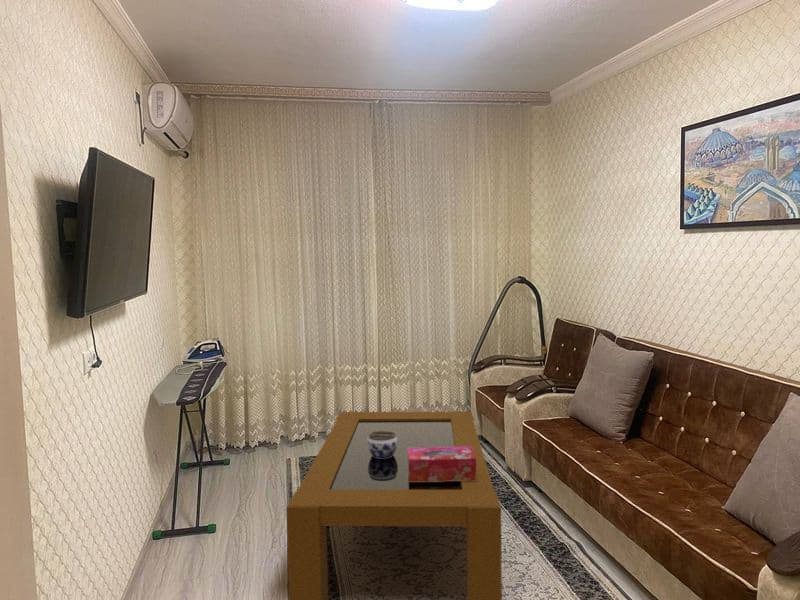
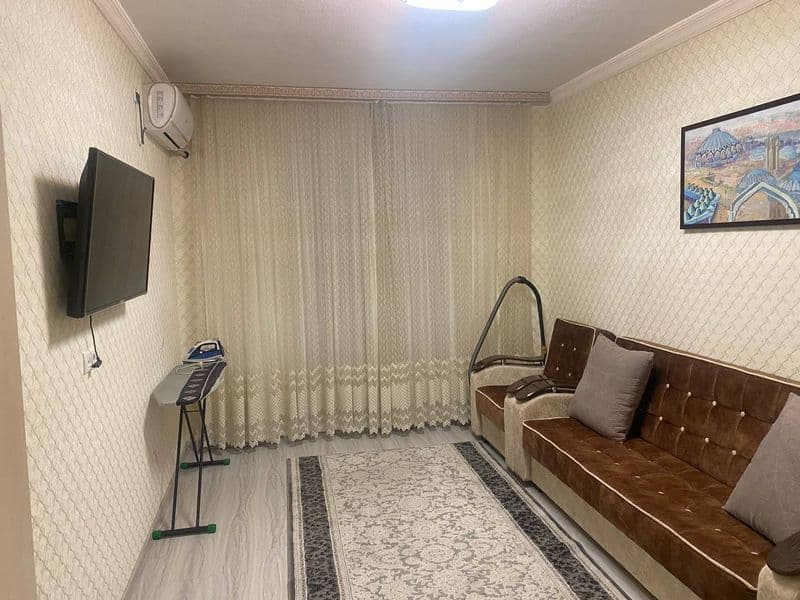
- tissue box (441, 463)
- coffee table (401, 494)
- jar (382, 442)
